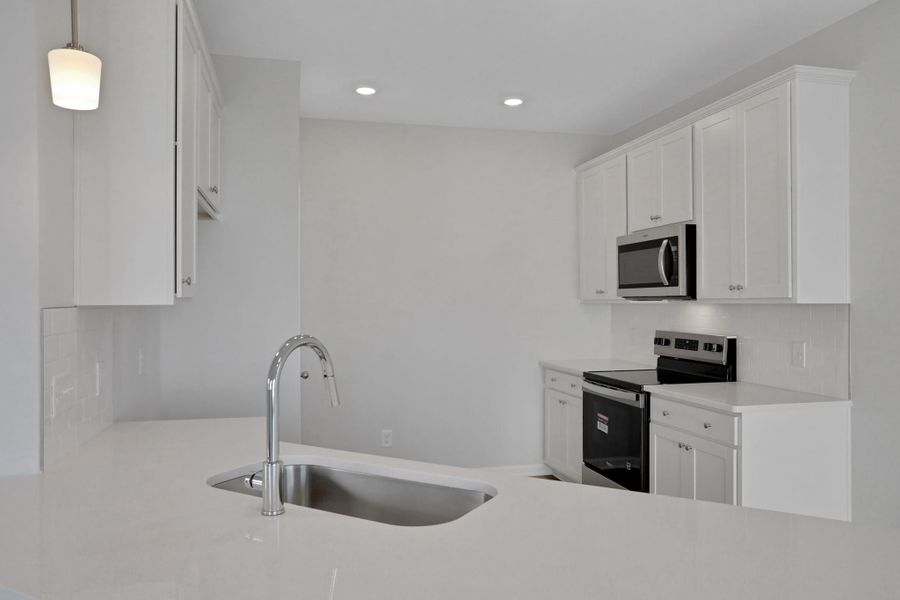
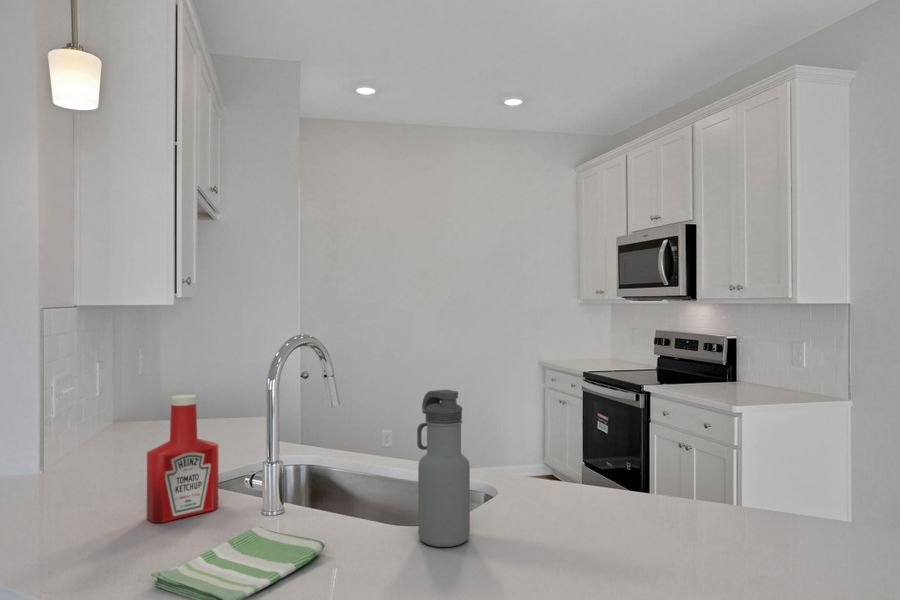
+ dish towel (244, 561)
+ soap bottle (183, 454)
+ water bottle (443, 464)
